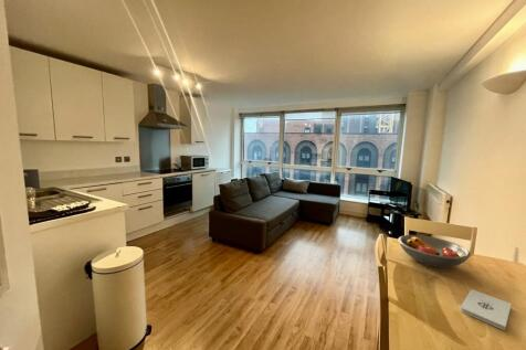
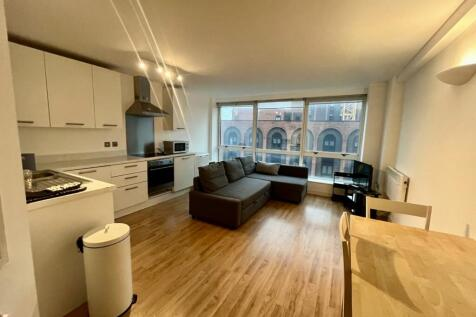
- fruit bowl (431, 251)
- notepad (485, 307)
